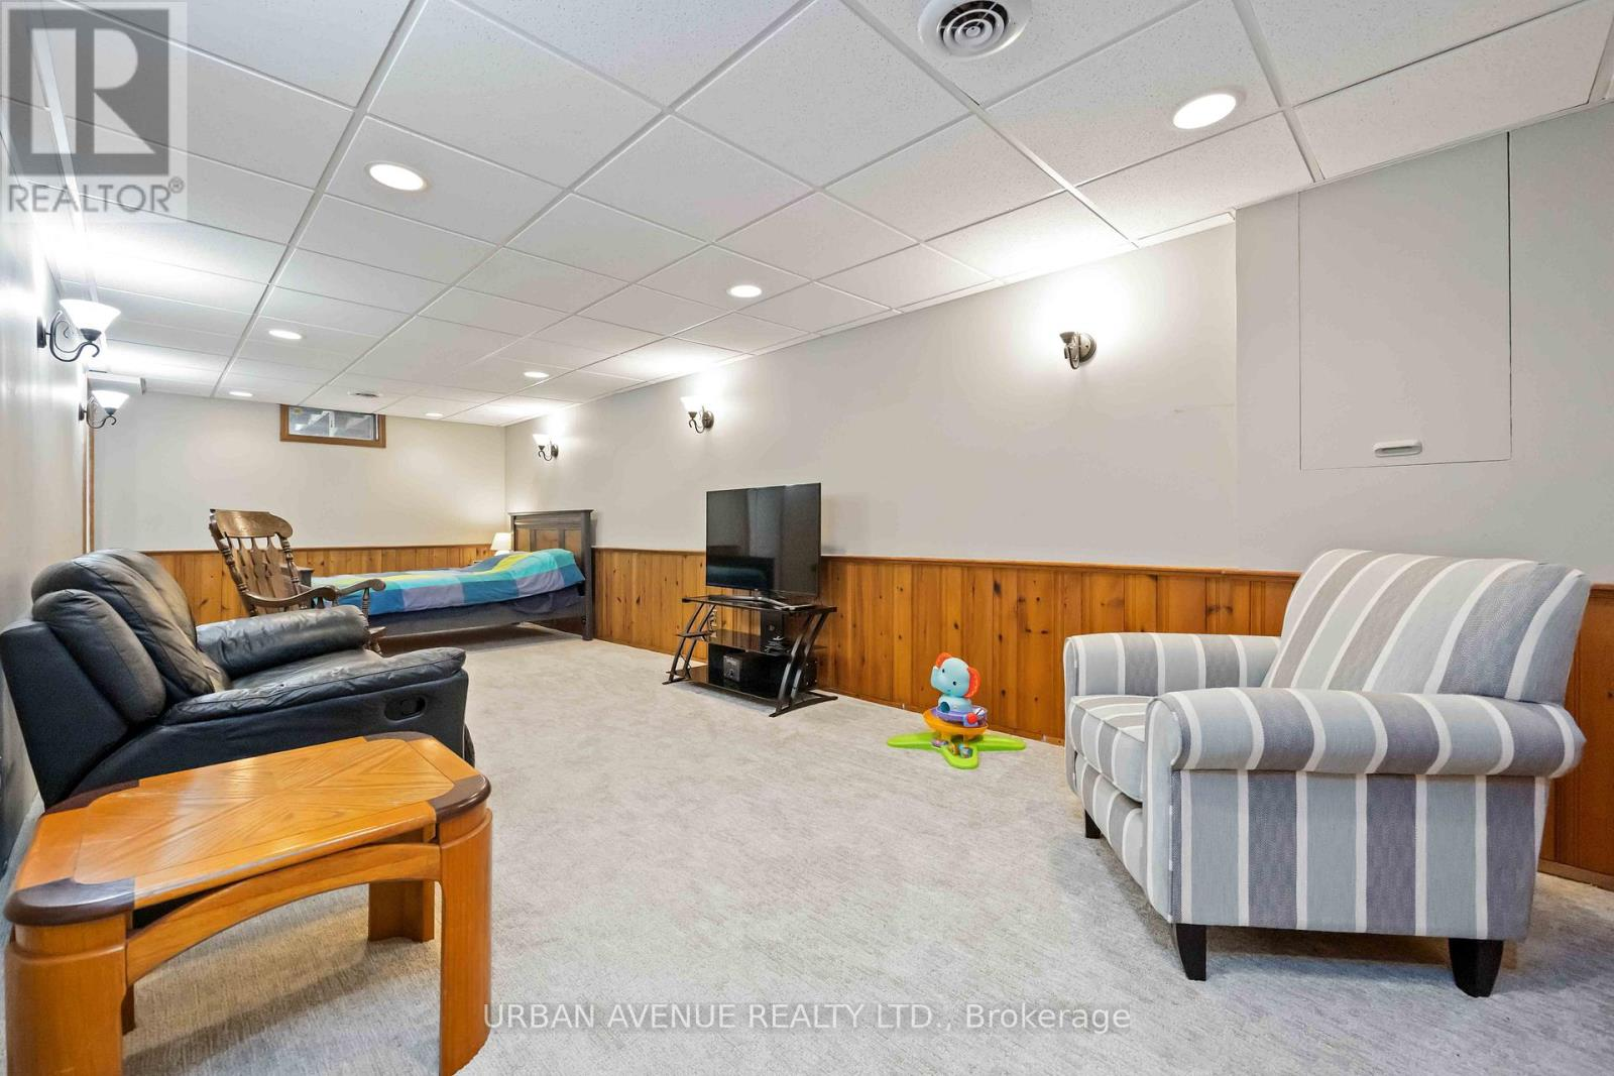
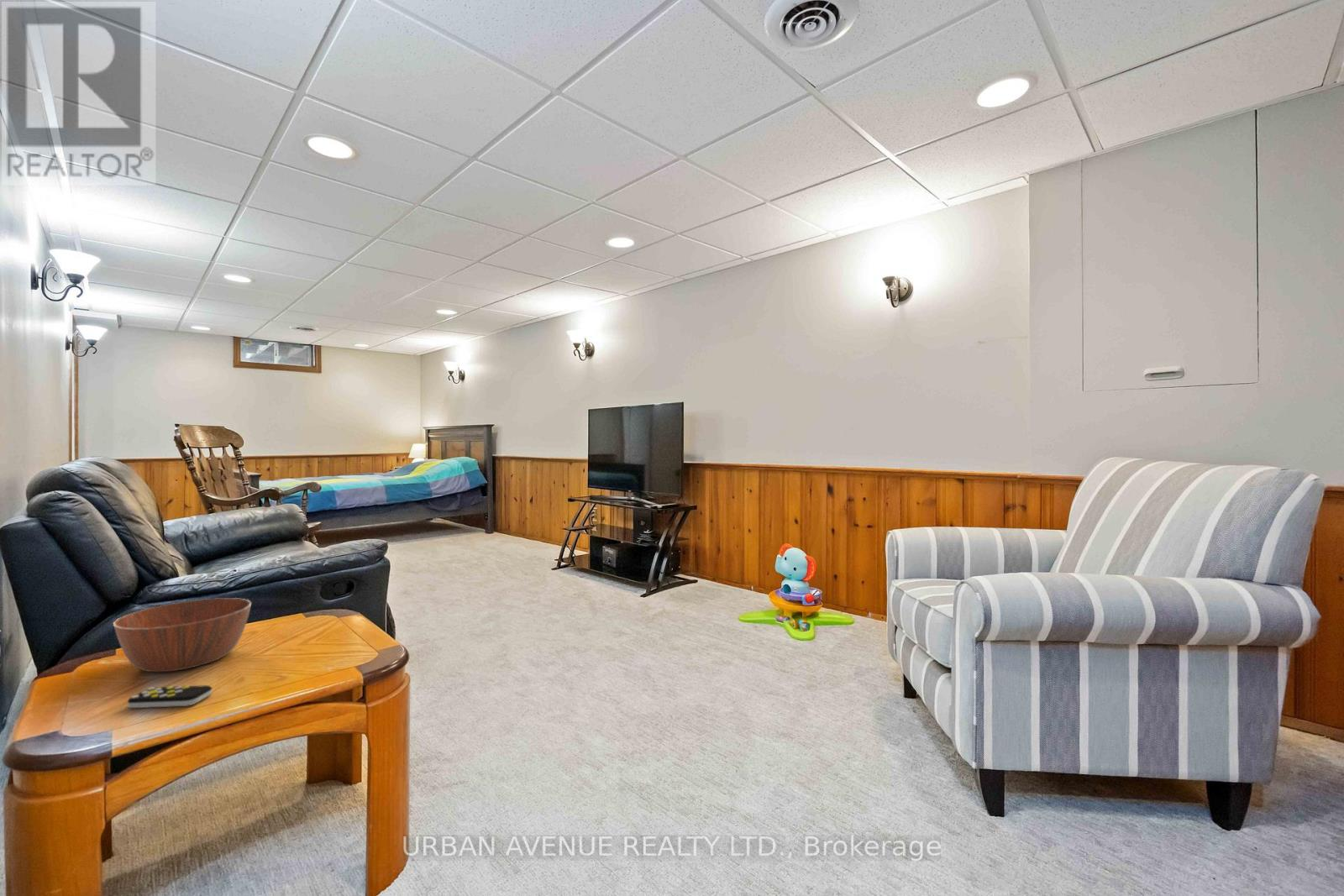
+ remote control (171, 695)
+ bowl (186, 636)
